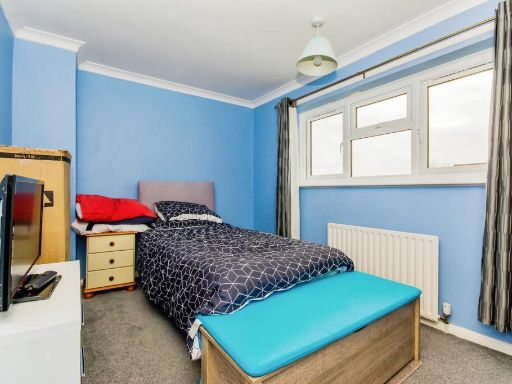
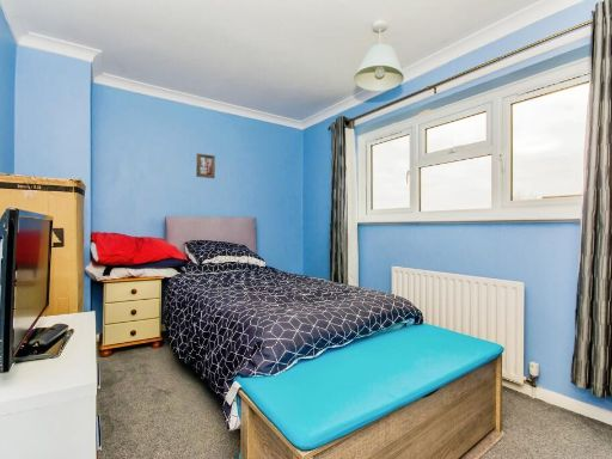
+ picture frame (206, 166)
